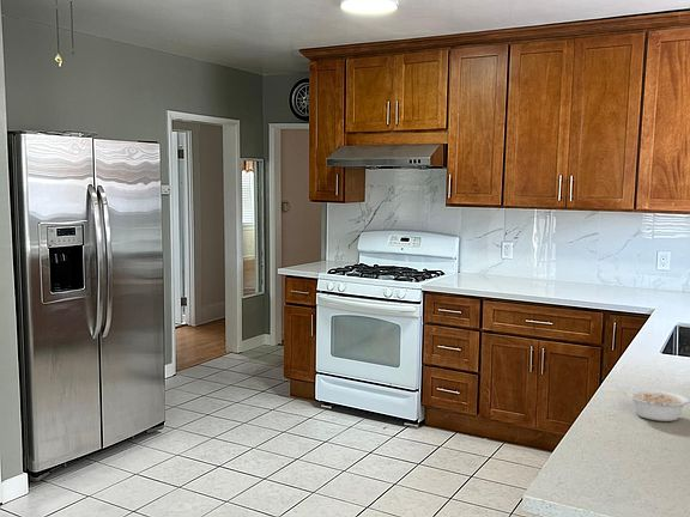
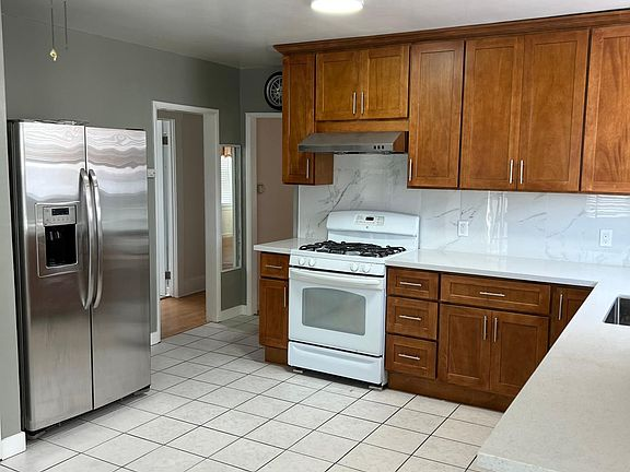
- legume (660, 405)
